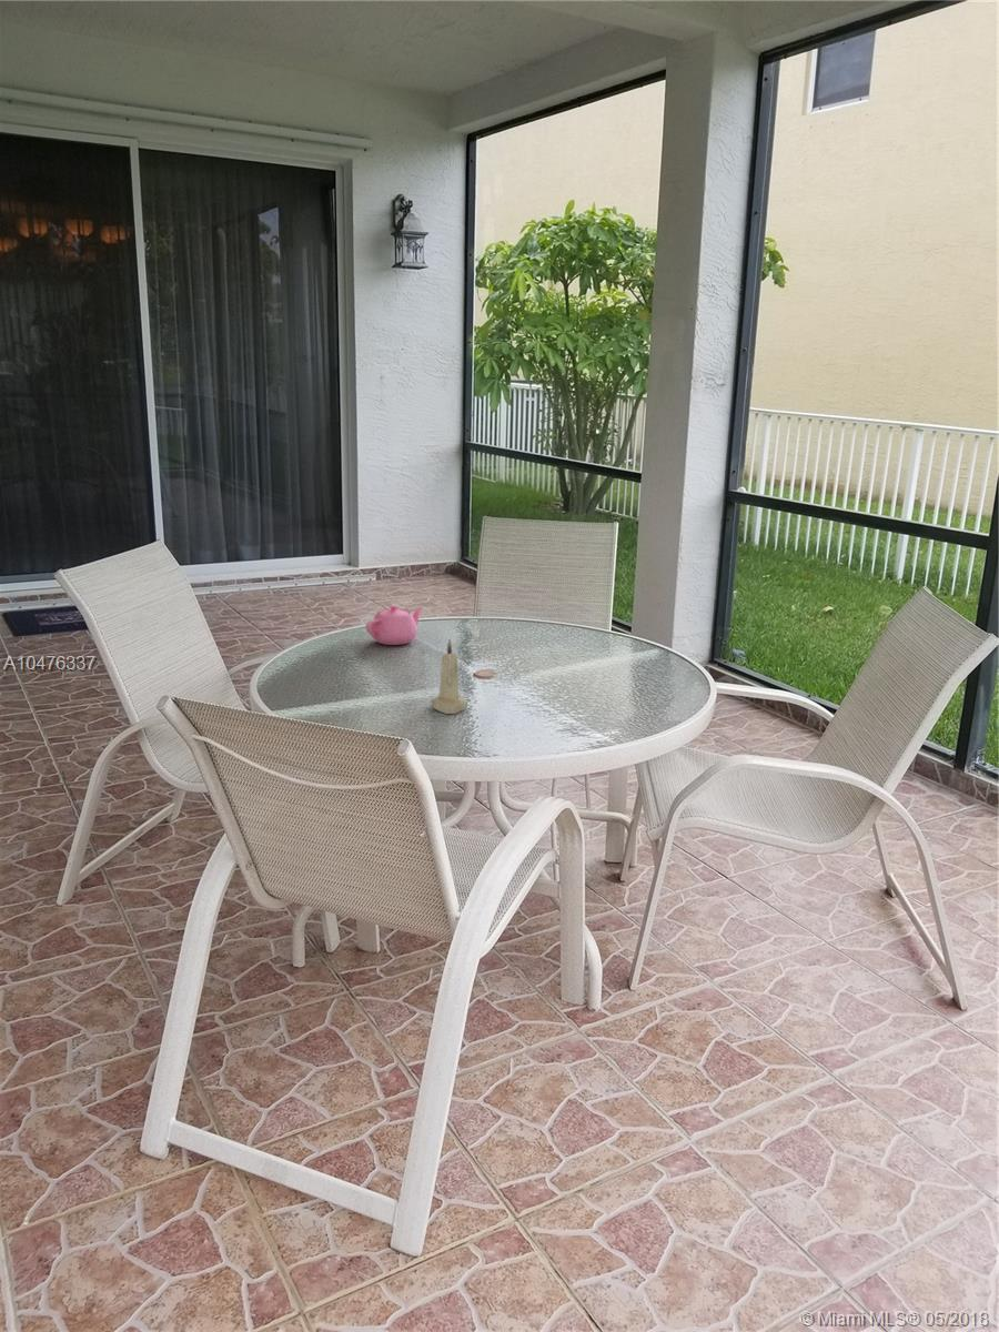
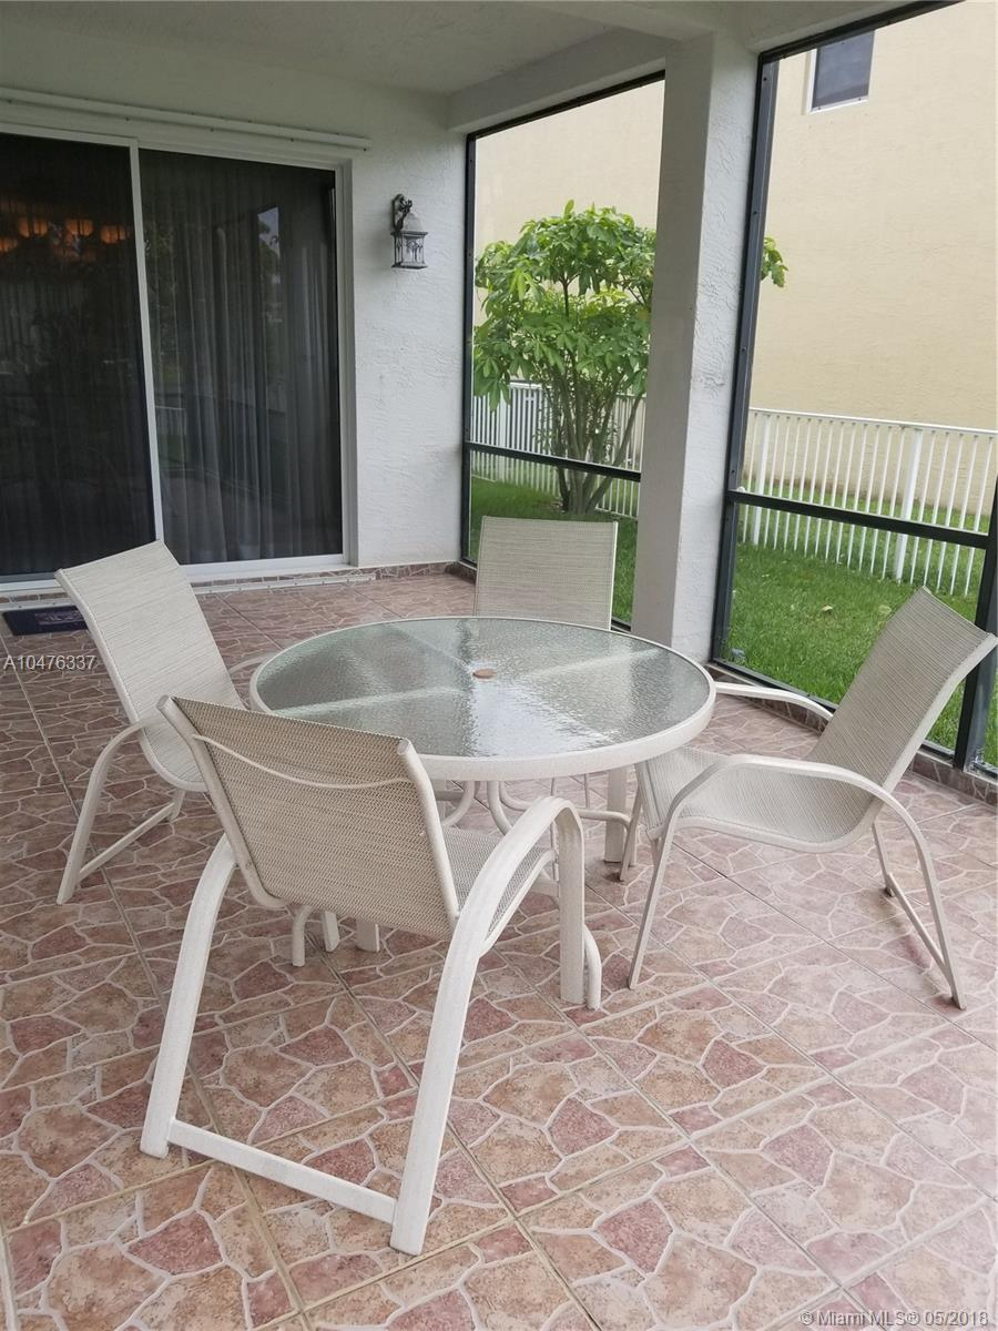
- teapot (395, 623)
- candle (448, 673)
